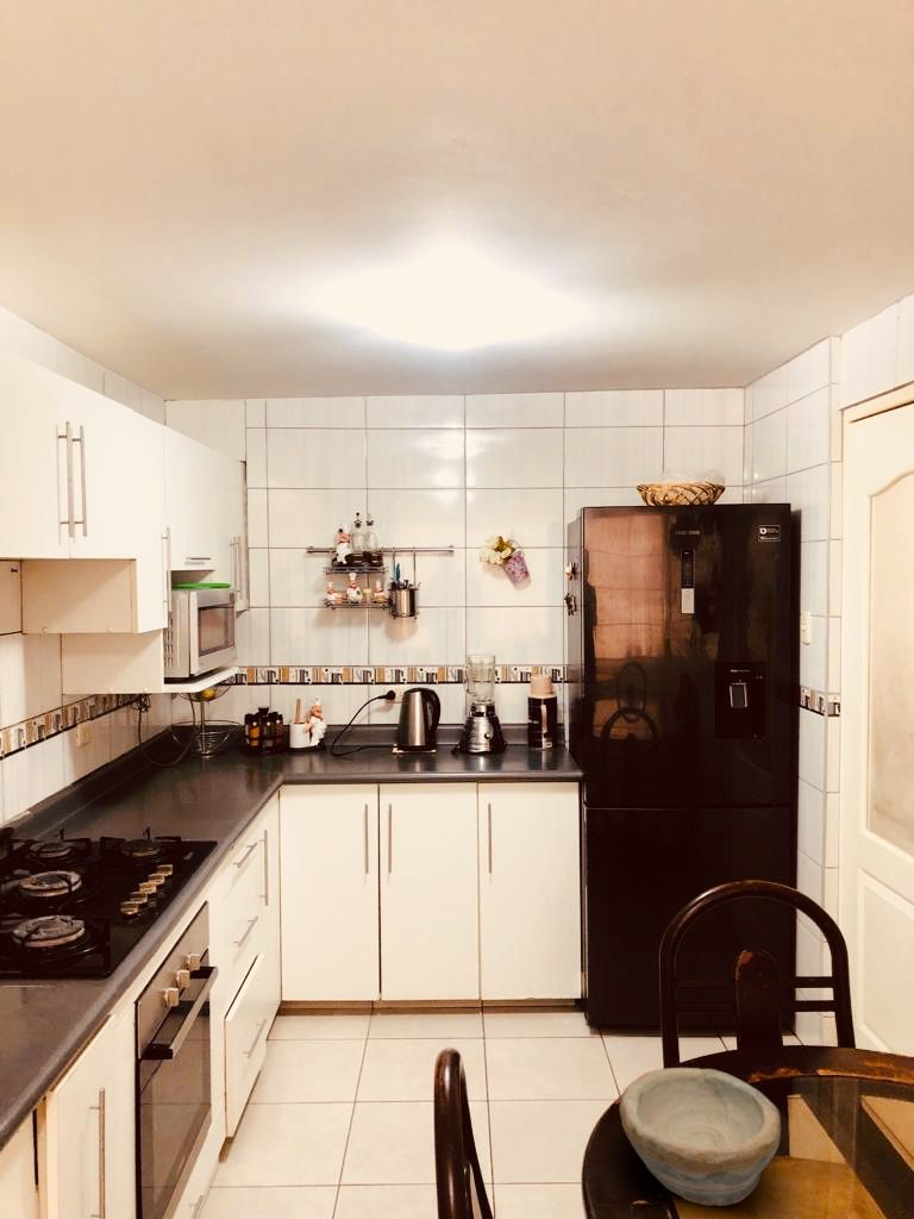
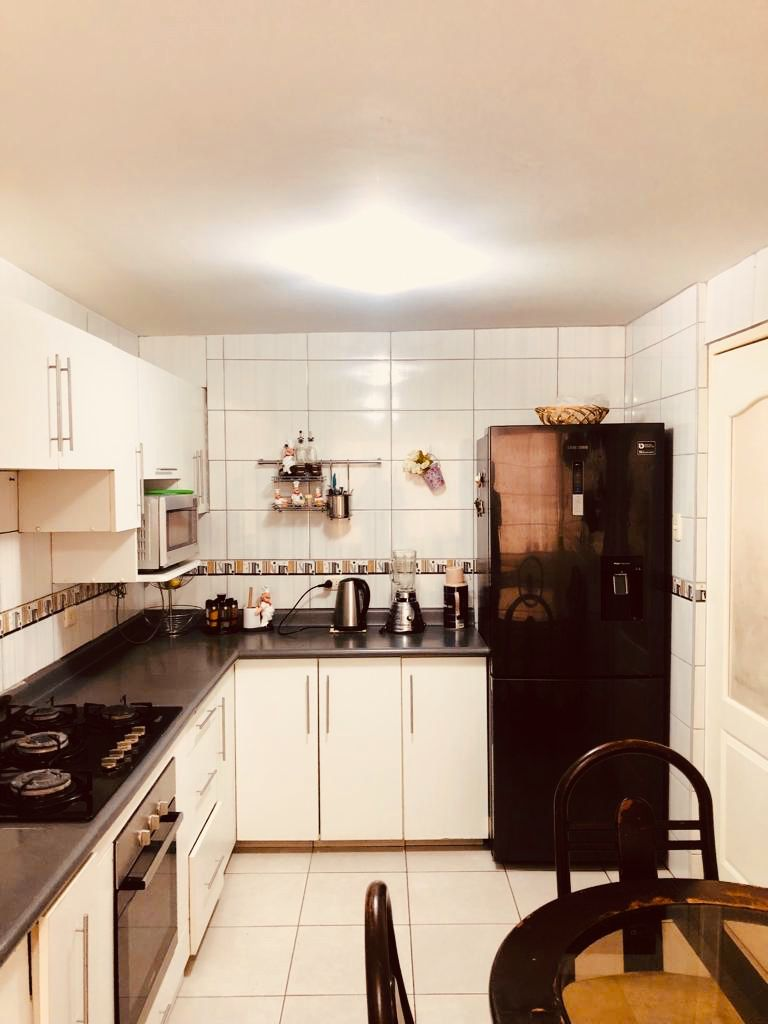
- bowl (699, 1139)
